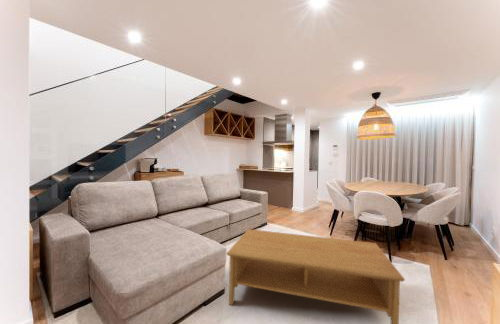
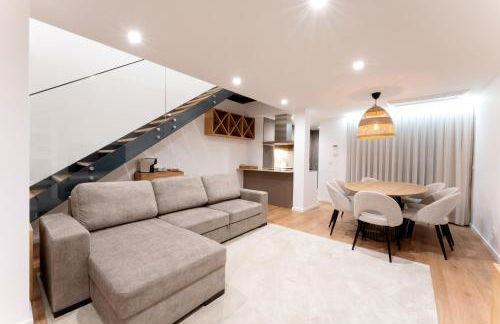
- coffee table (306, 272)
